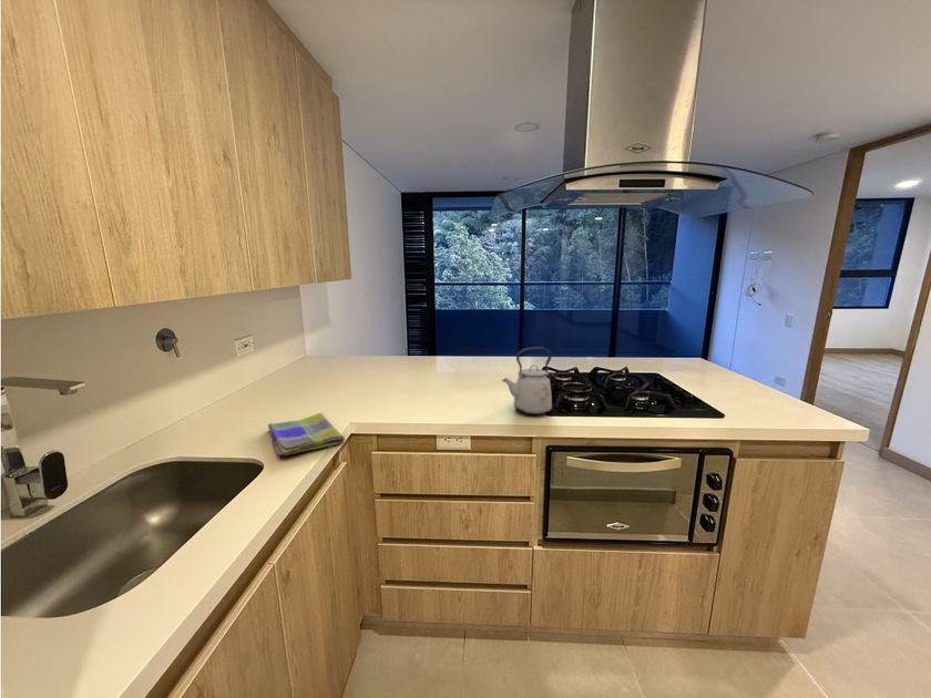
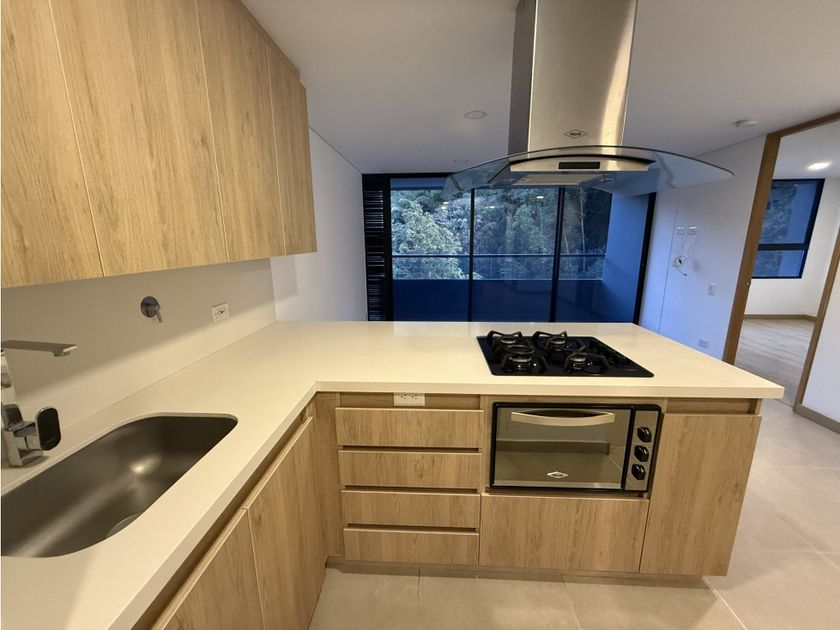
- kettle (526, 380)
- dish towel (305, 432)
